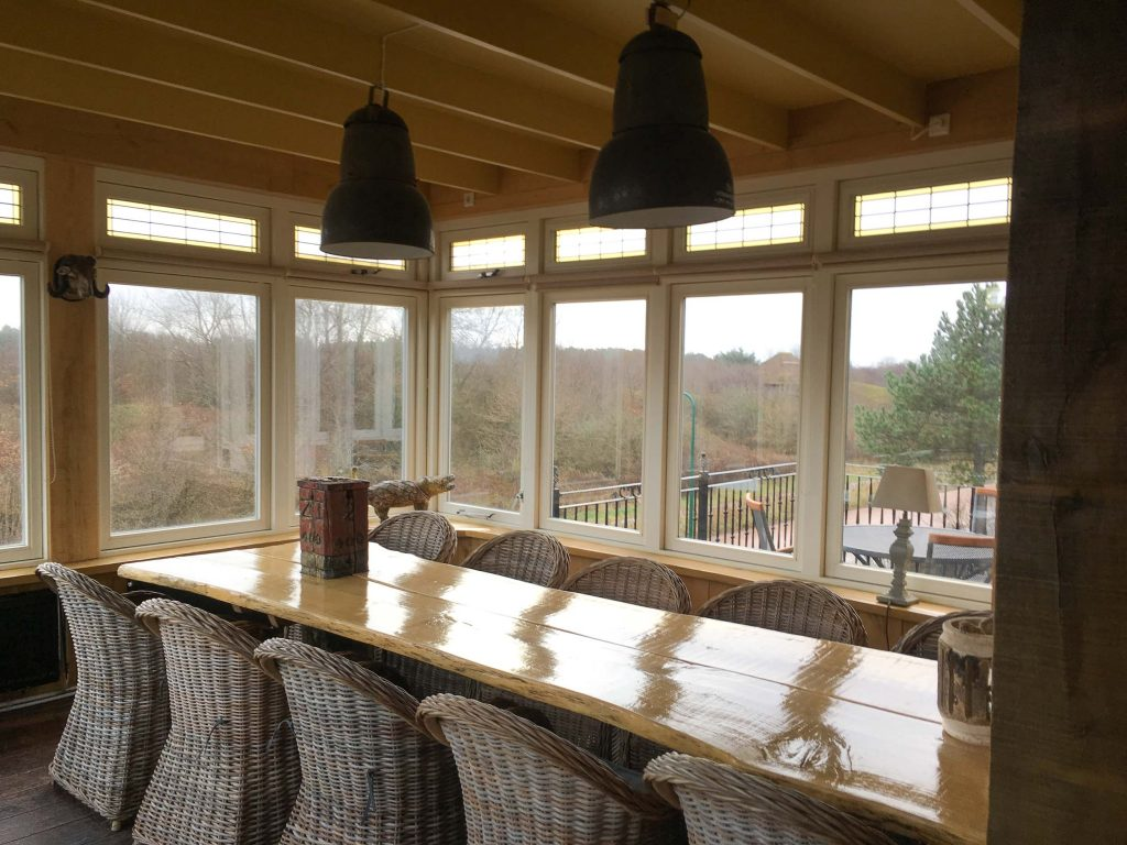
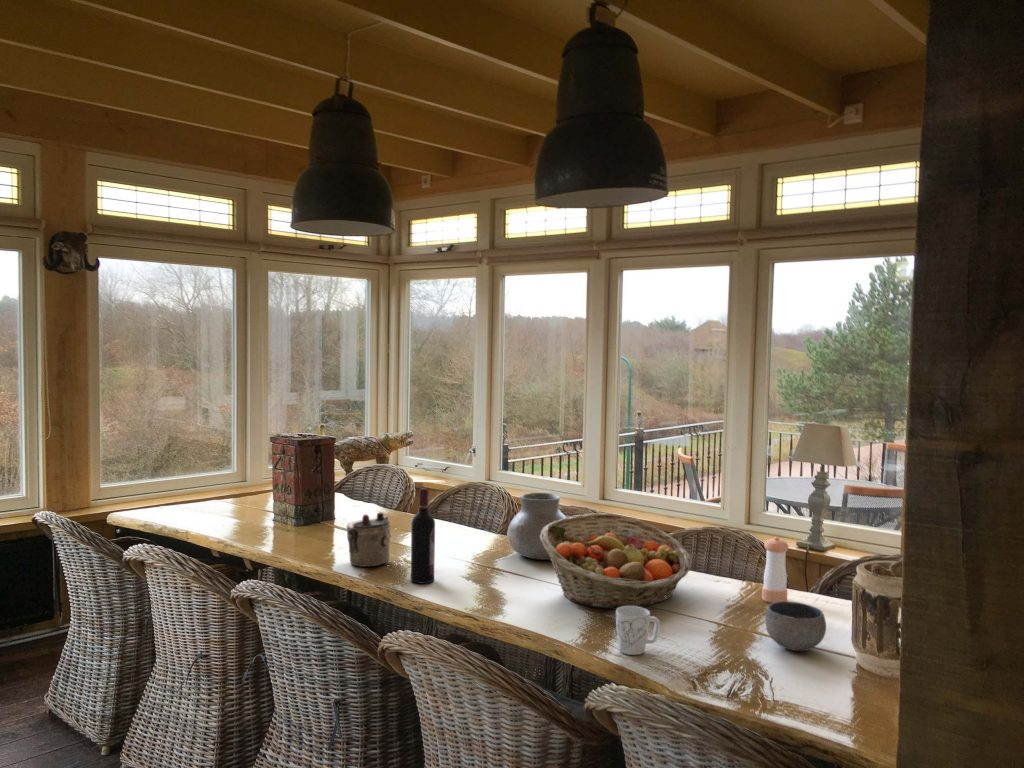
+ fruit basket (615, 559)
+ teapot (368, 538)
+ pepper shaker (775, 568)
+ vase (541, 526)
+ wine bottle (423, 534)
+ bowl (795, 628)
+ mug (638, 630)
